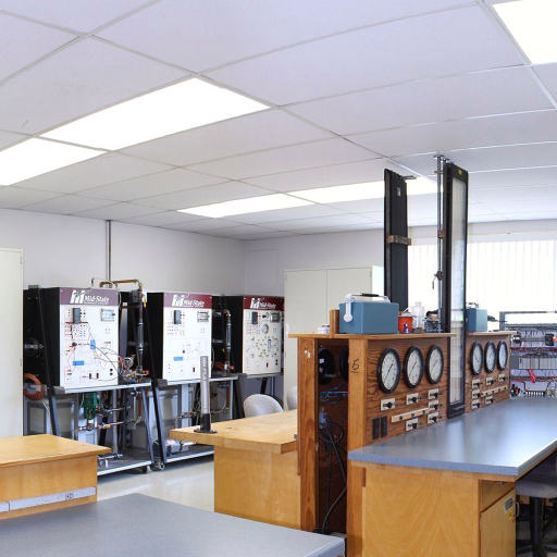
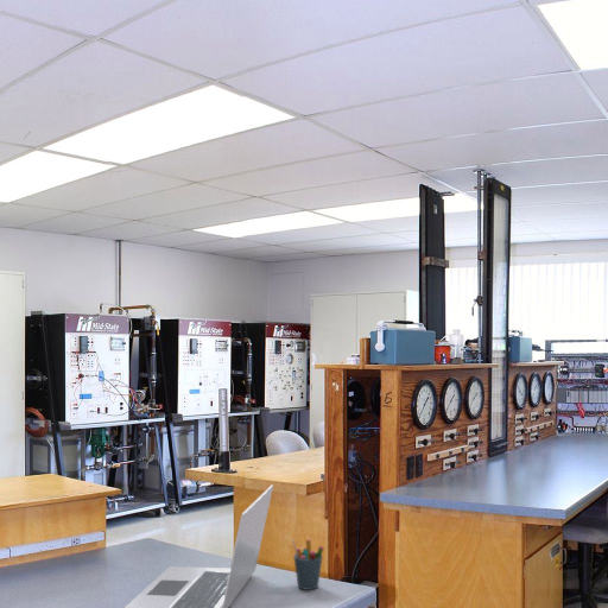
+ pen holder (308, 562)
+ laptop (202, 568)
